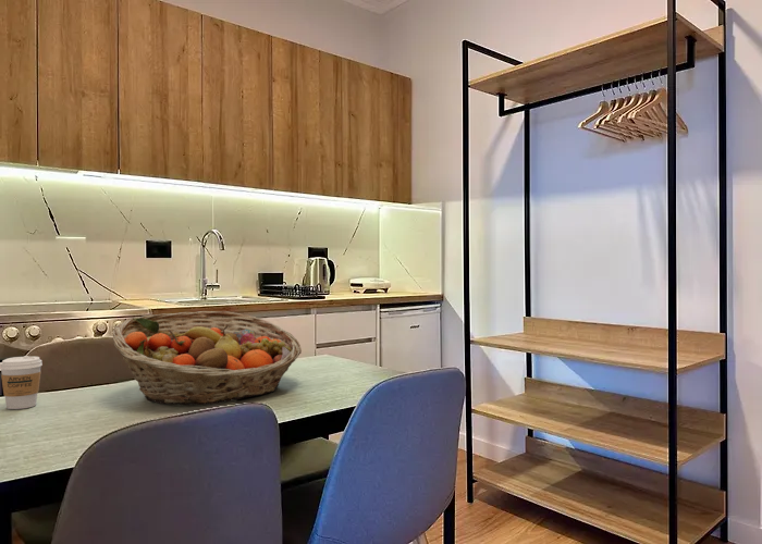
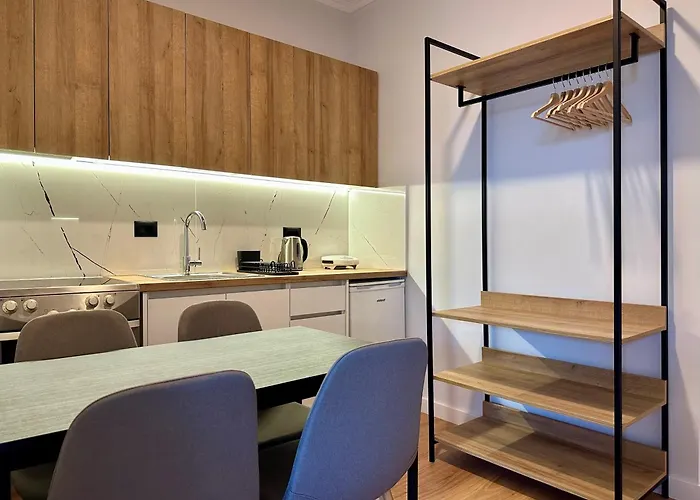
- fruit basket (211, 353)
- coffee cup (21, 381)
